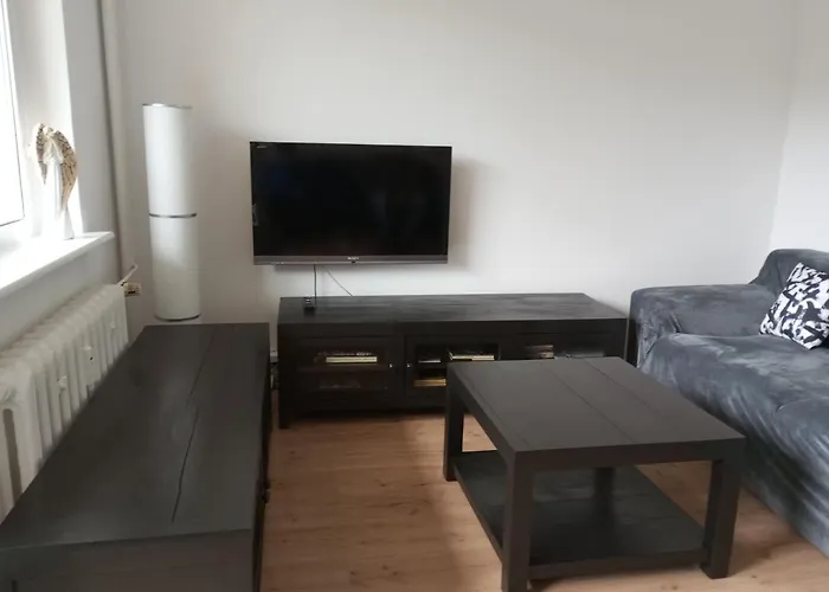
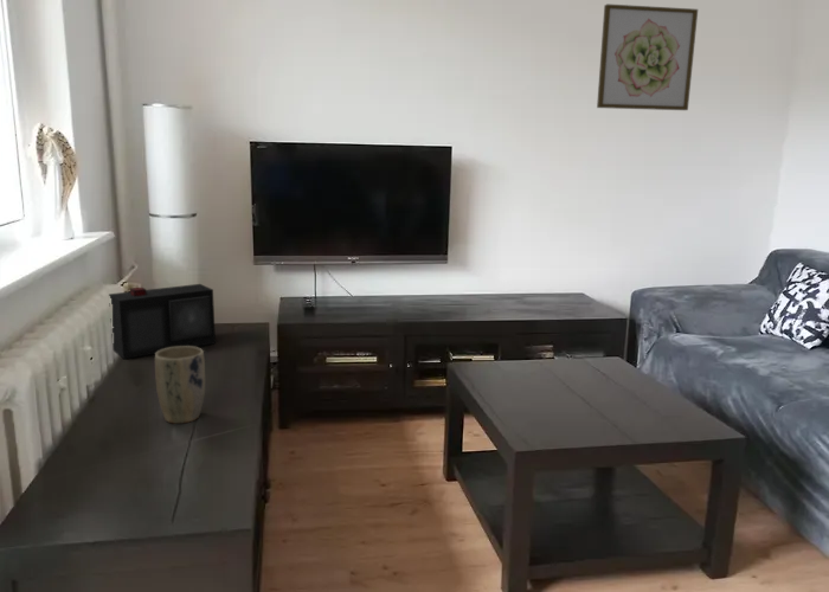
+ wall art (647, 58)
+ plant pot (180, 385)
+ speaker (163, 317)
